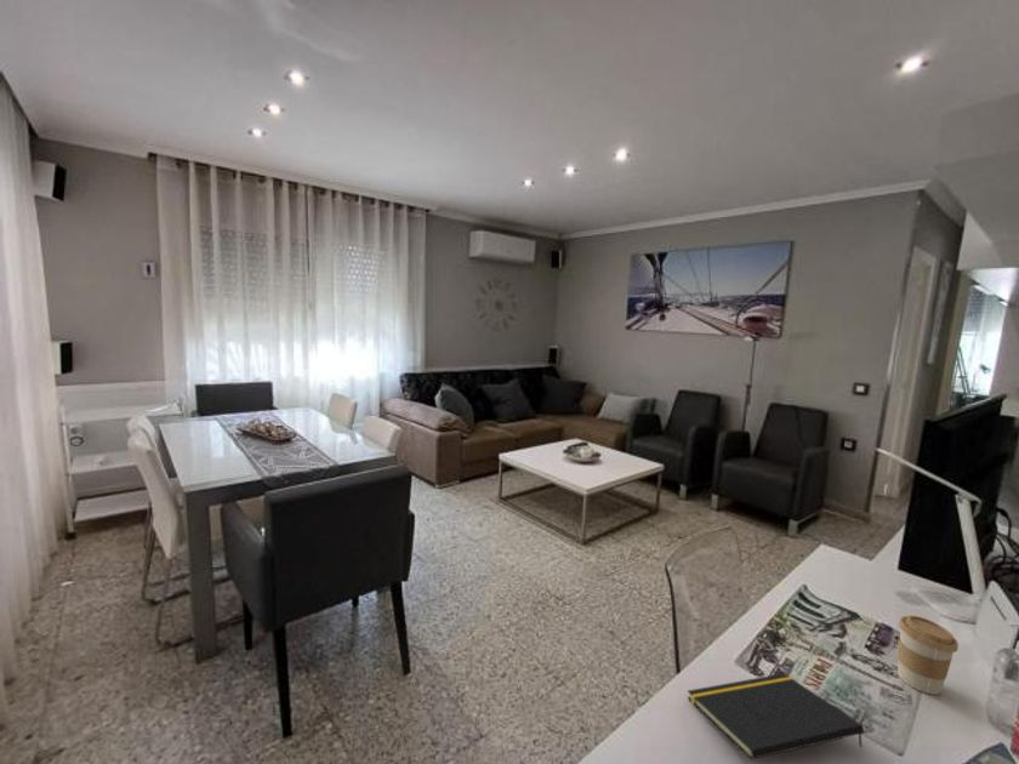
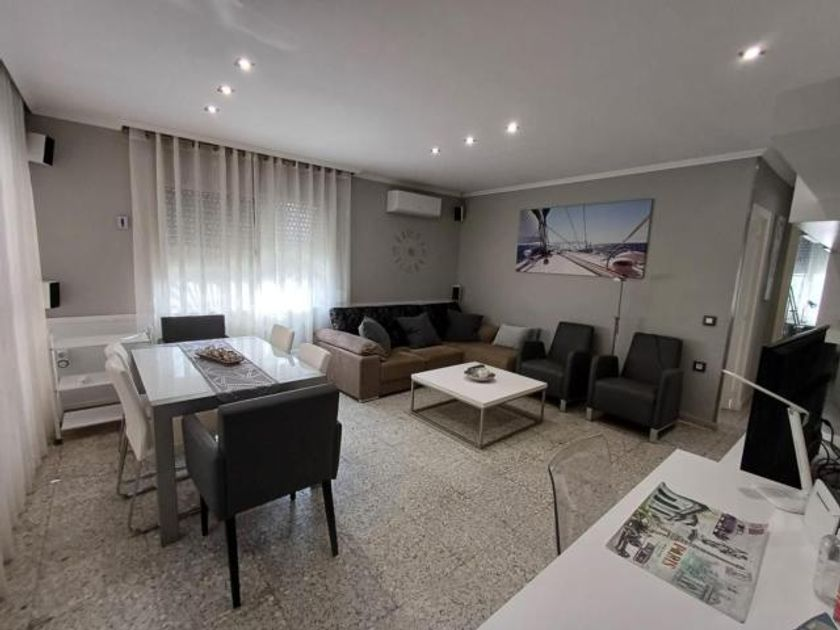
- coffee cup (923, 652)
- notepad (769, 711)
